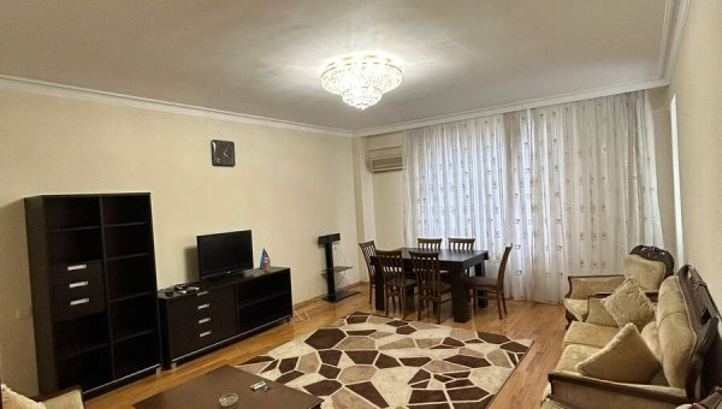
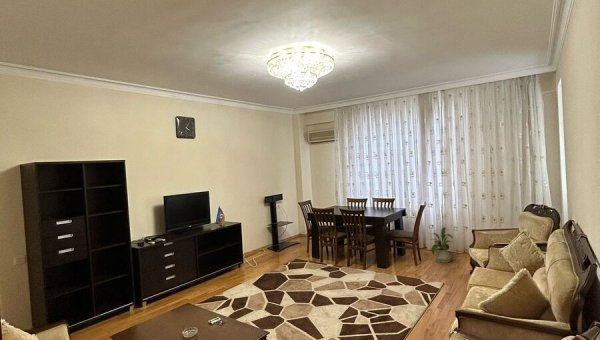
+ house plant (439, 245)
